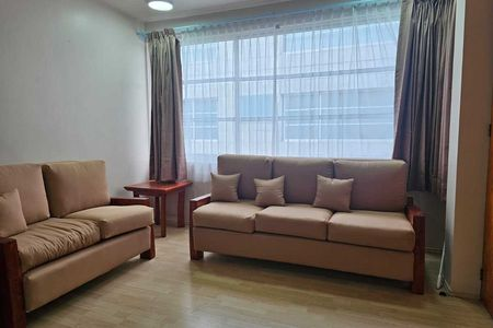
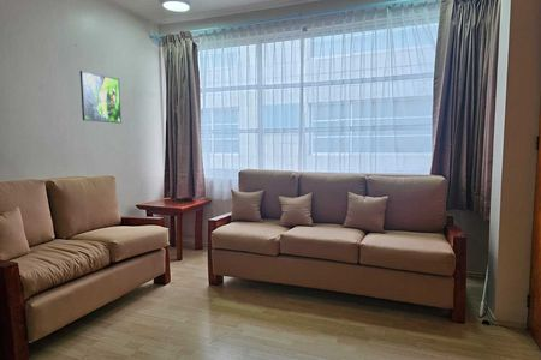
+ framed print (101, 98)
